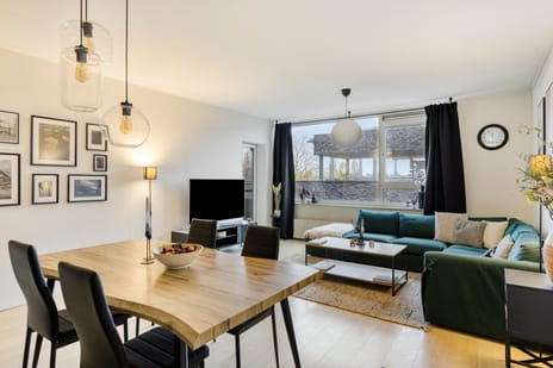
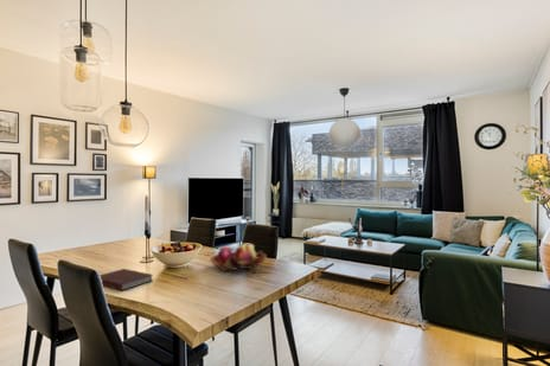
+ notebook (122, 278)
+ fruit basket (239, 256)
